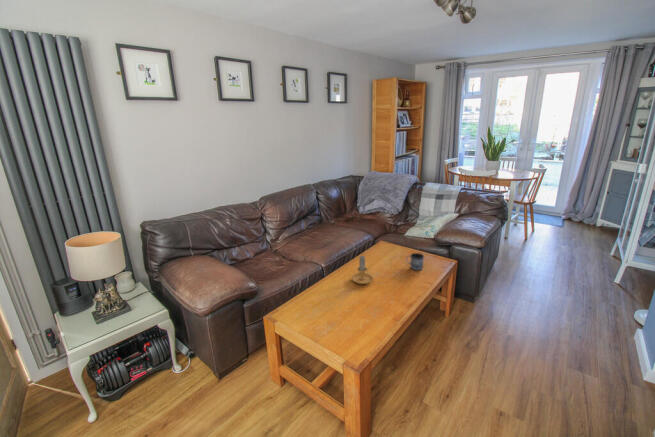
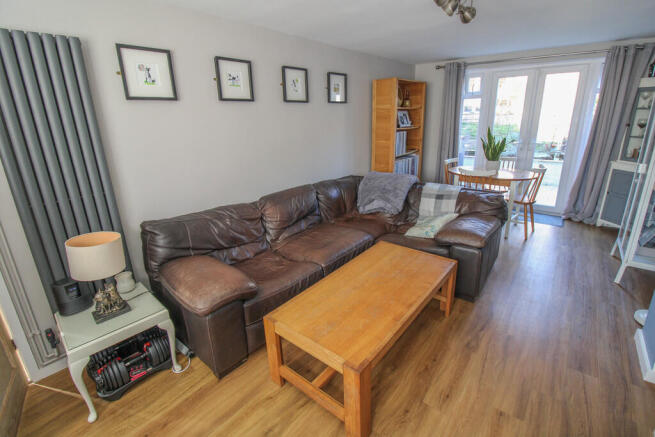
- candle (363, 267)
- mug (414, 261)
